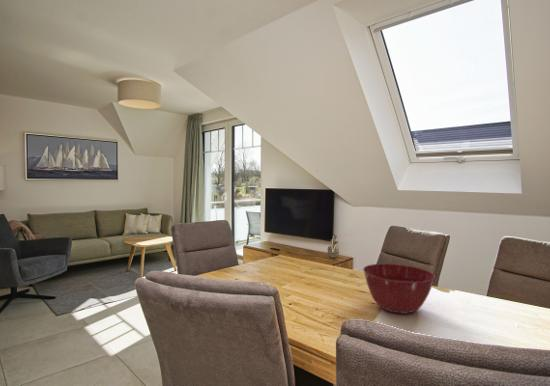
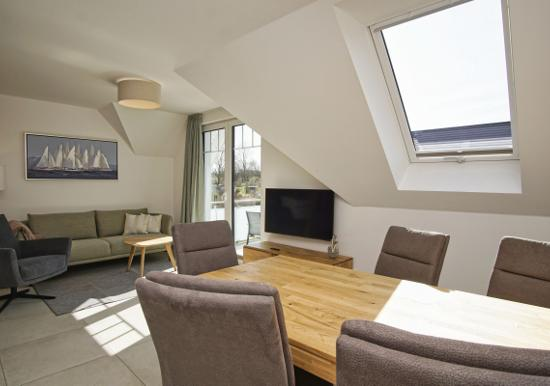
- mixing bowl (397, 289)
